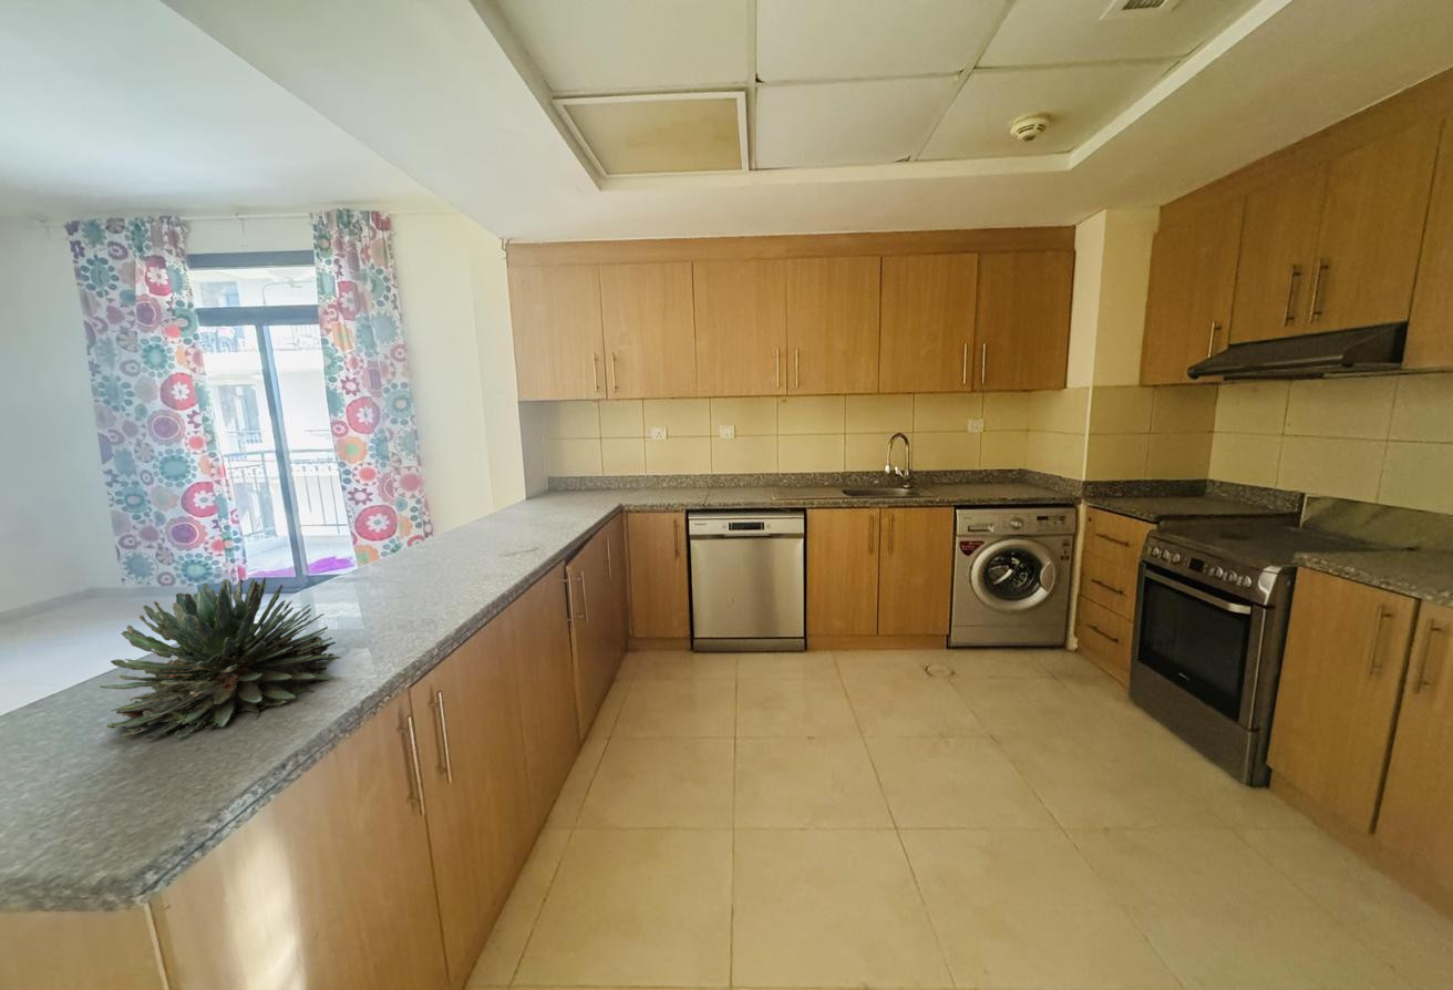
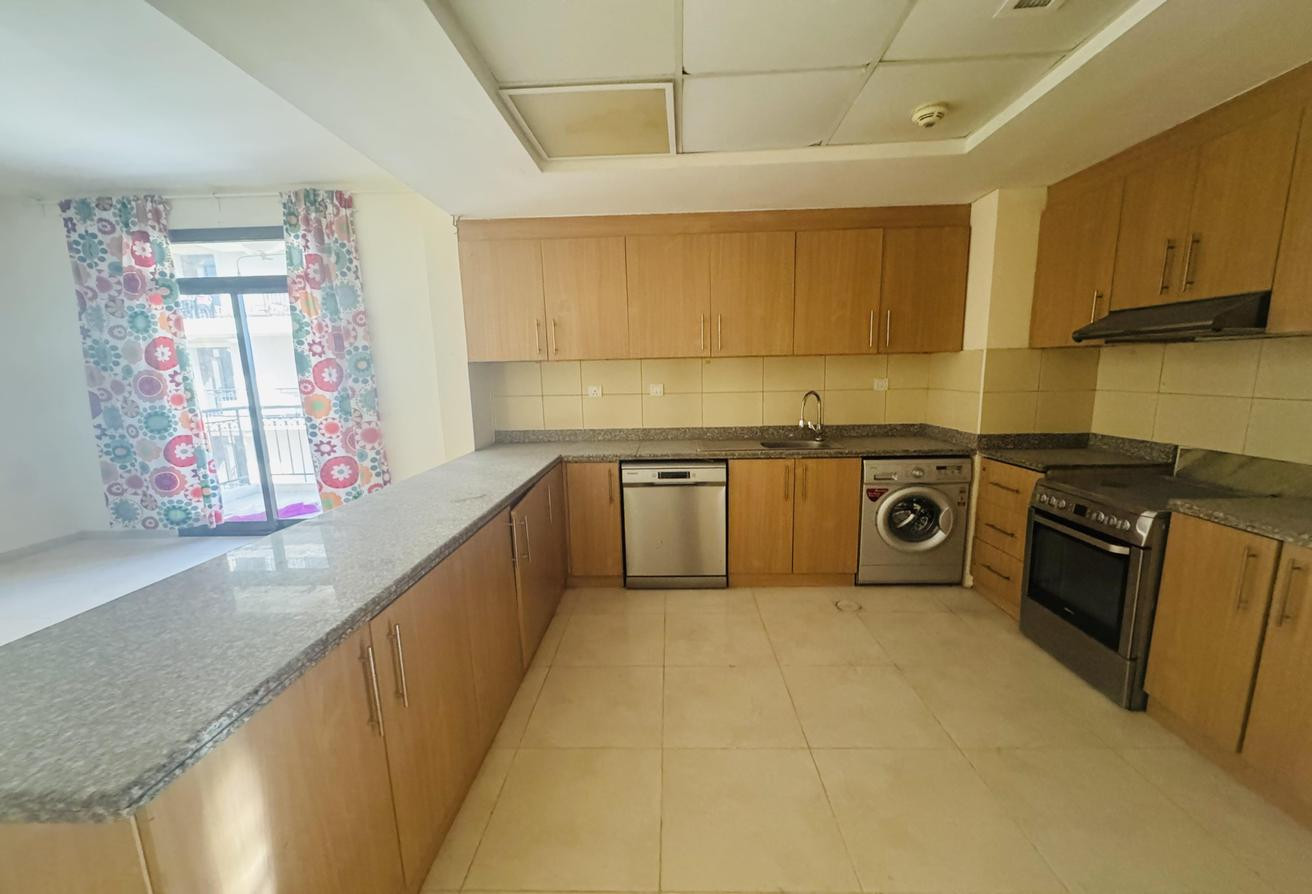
- succulent plant (237, 637)
